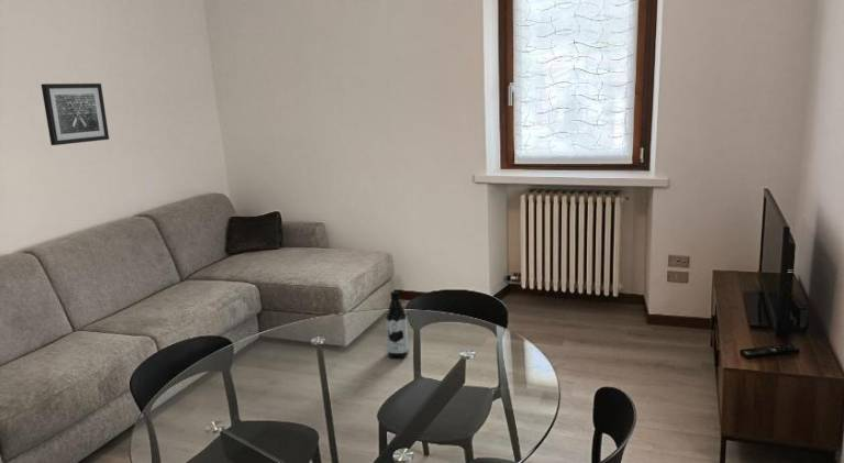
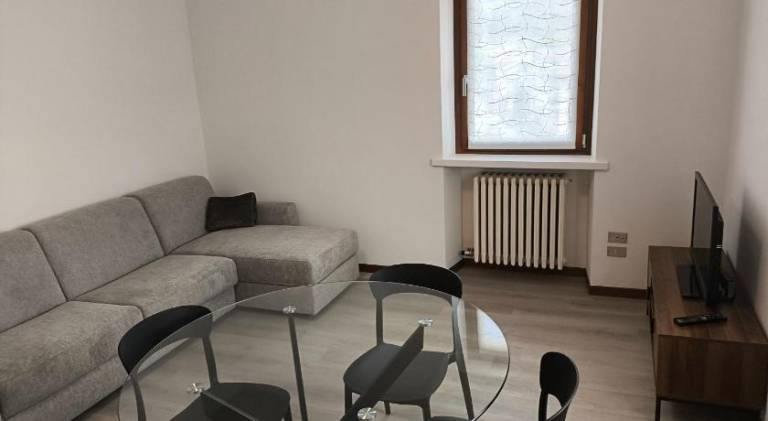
- water bottle (396, 323)
- wall art (77, 113)
